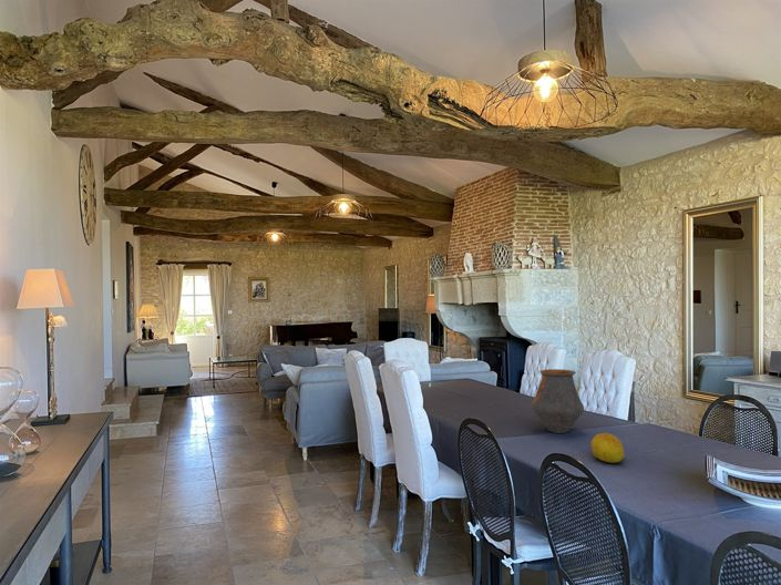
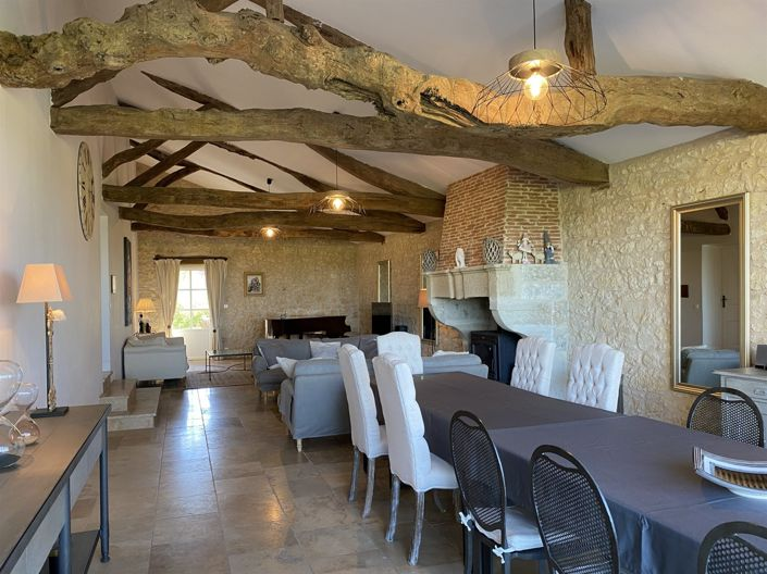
- fruit (608, 448)
- vase (557, 401)
